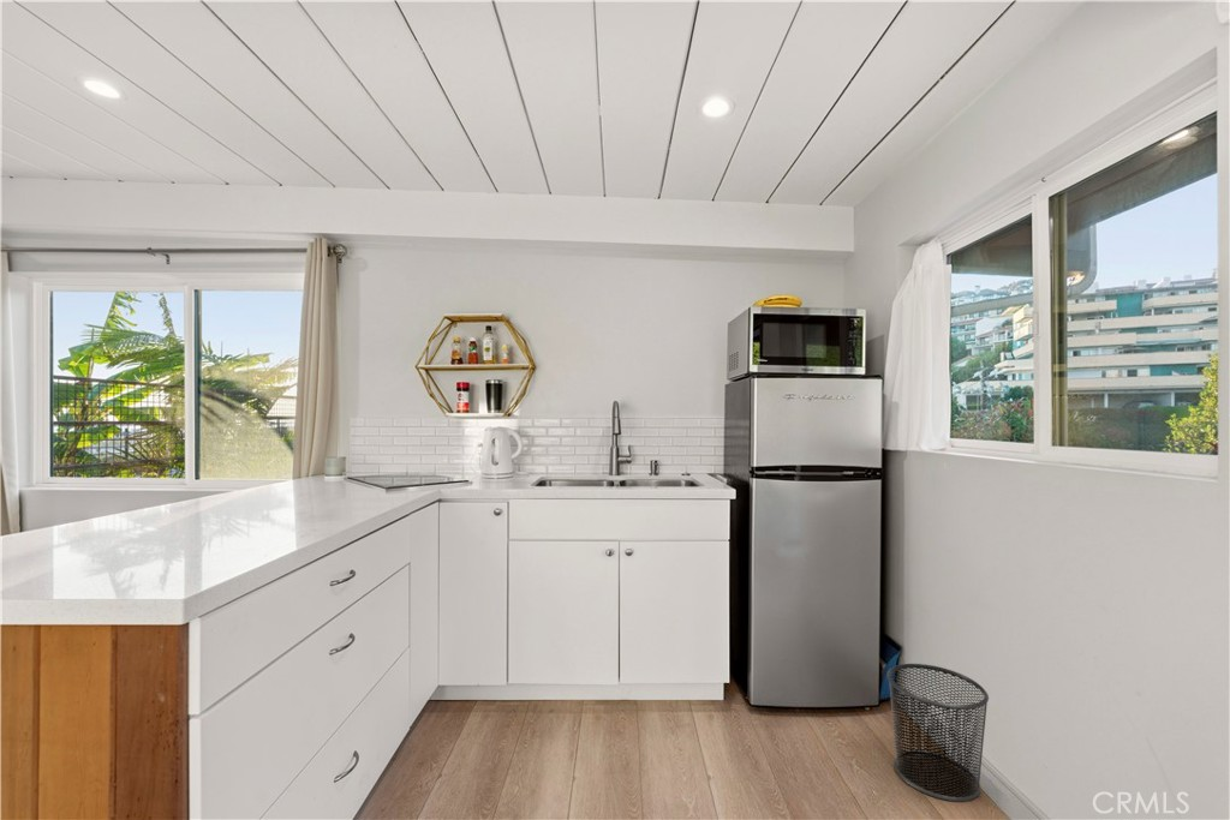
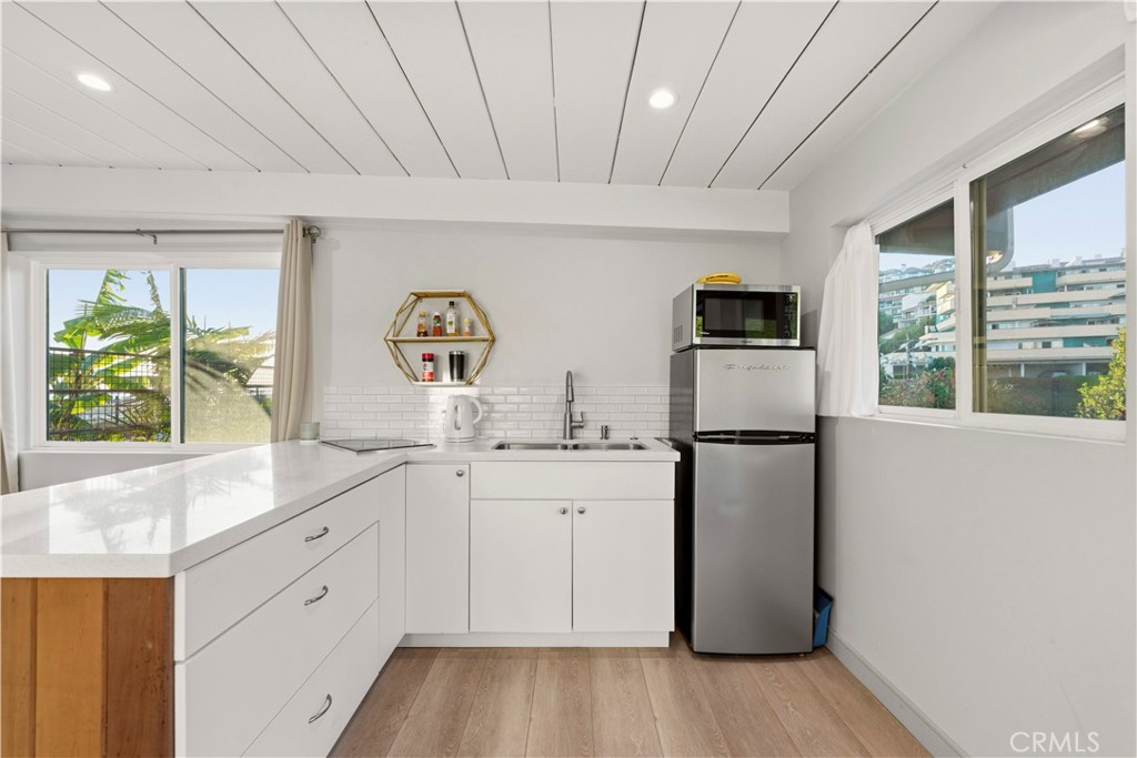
- waste bin (936, 729)
